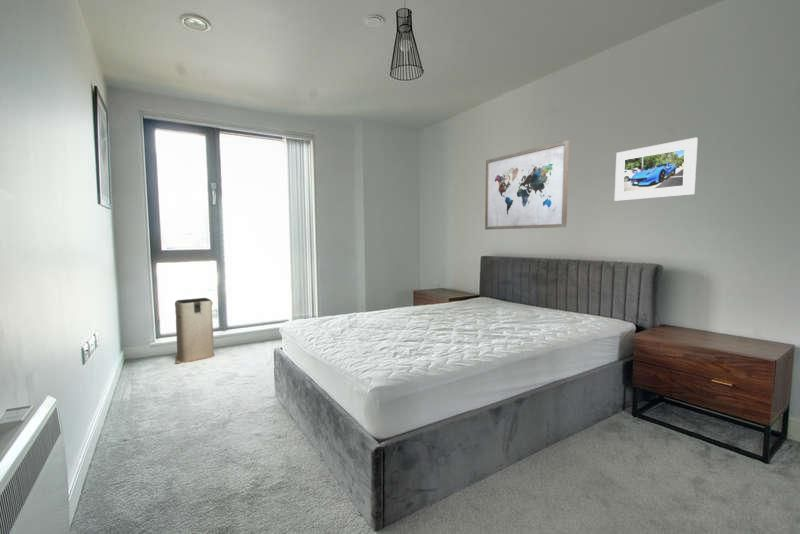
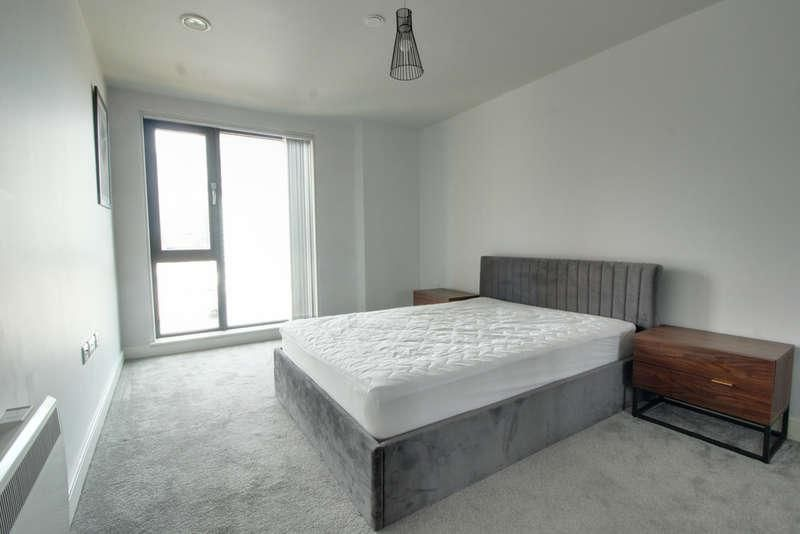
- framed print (652, 172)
- wall art (522, 190)
- laundry basket (194, 328)
